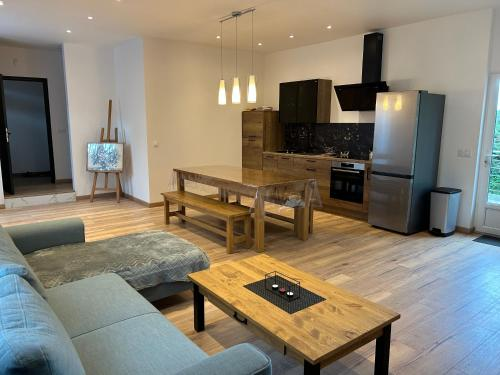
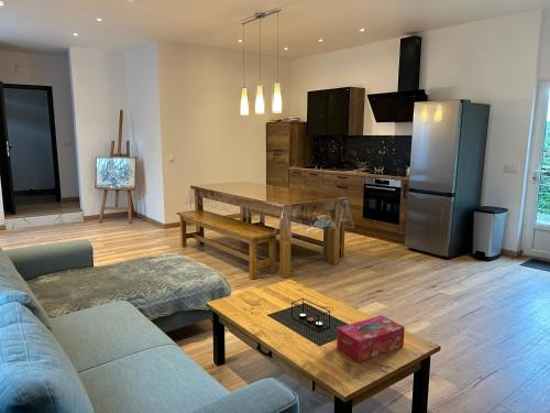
+ tissue box (370, 337)
